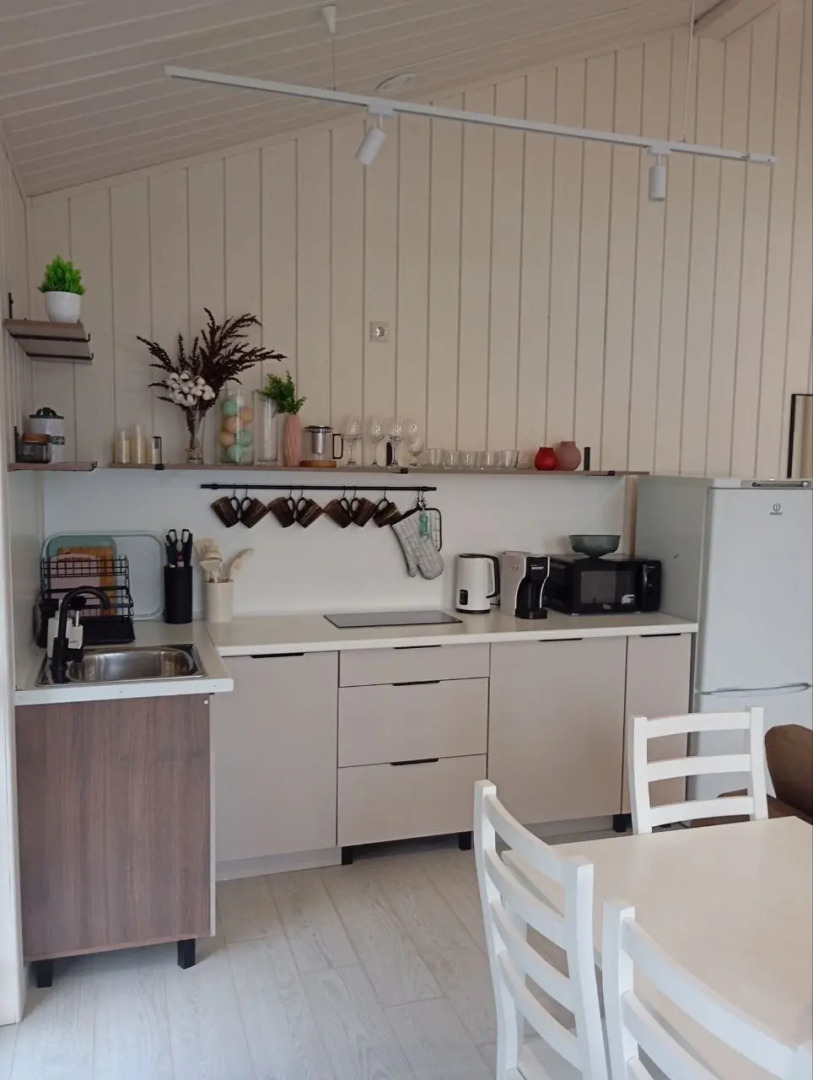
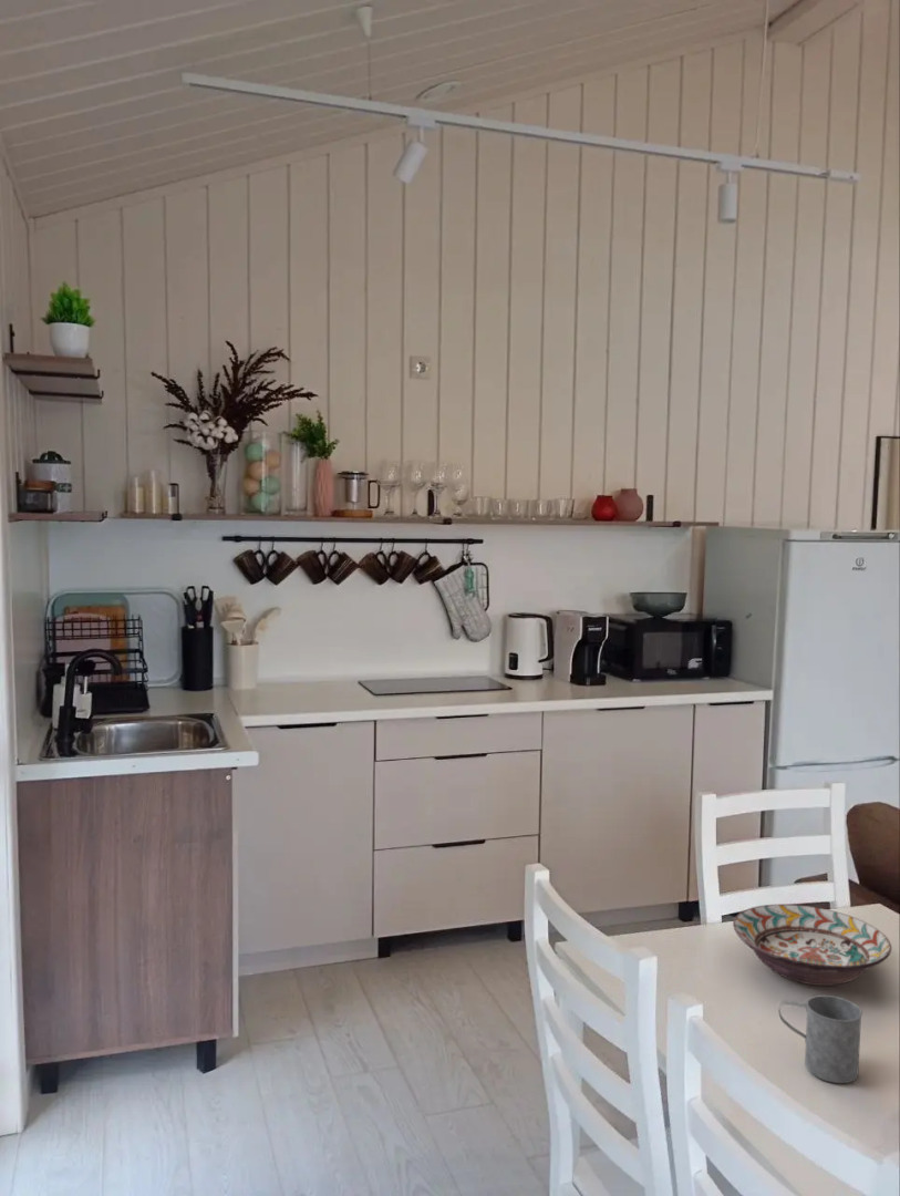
+ decorative bowl (809, 950)
+ mug (818, 1035)
